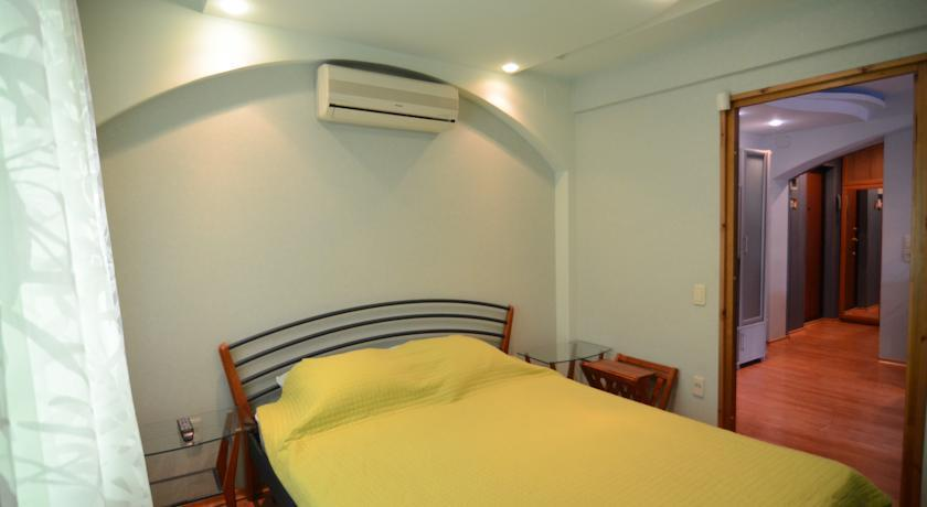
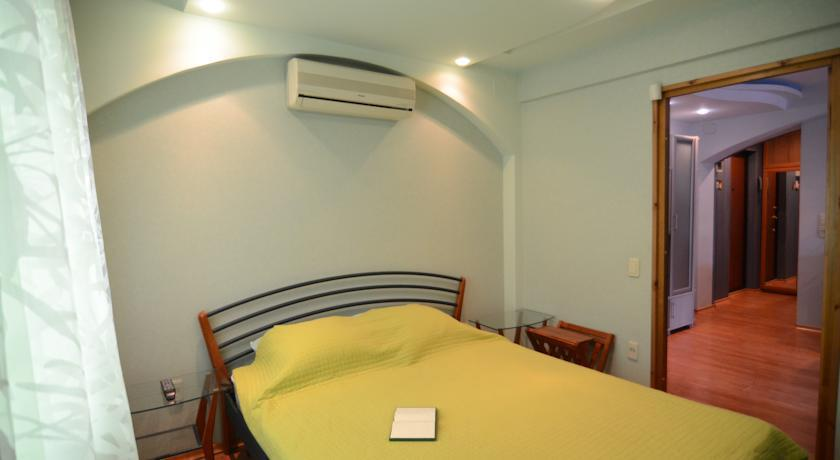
+ hardback book (414, 420)
